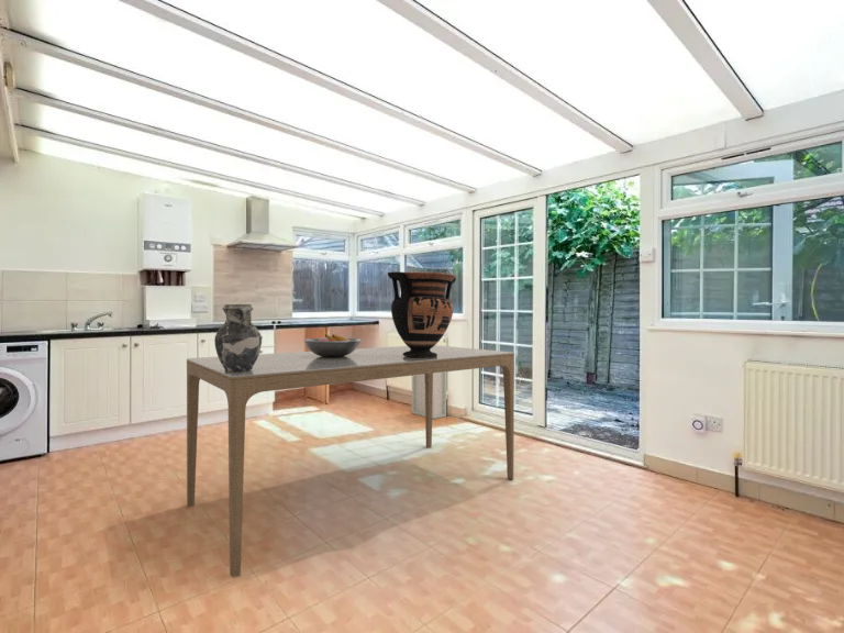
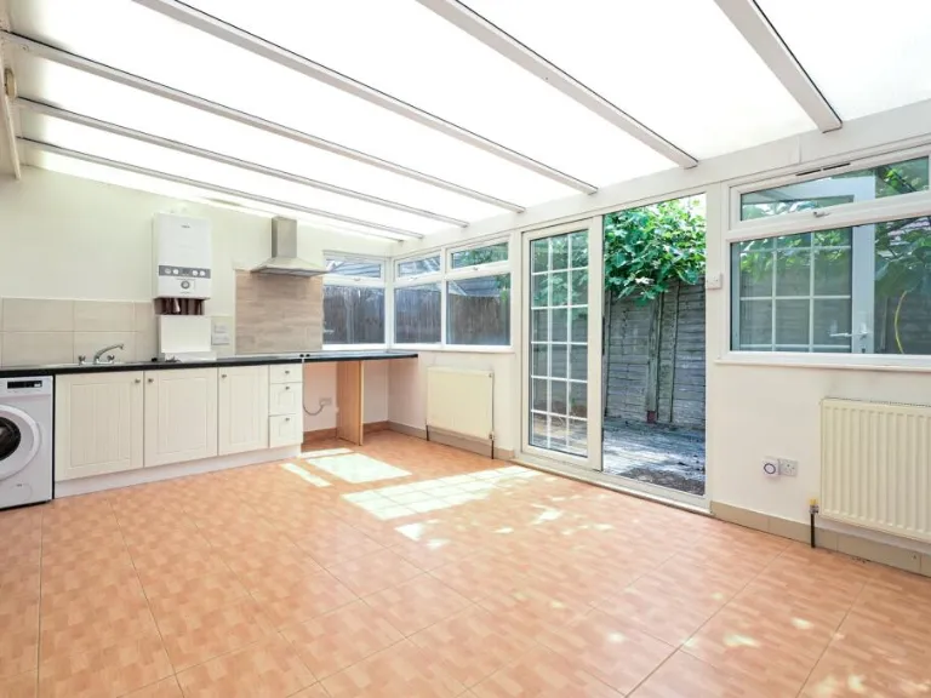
- storage cabinet (433, 381)
- vase (423, 314)
- fruit bowl (332, 345)
- ceramic jug (237, 336)
- dining table (362, 380)
